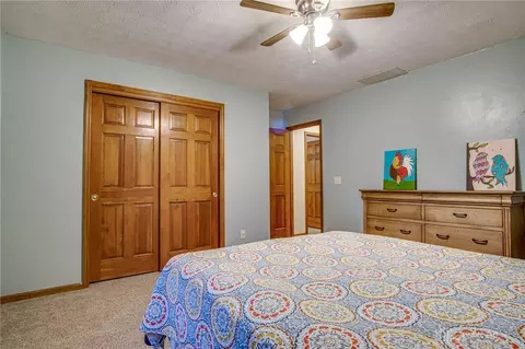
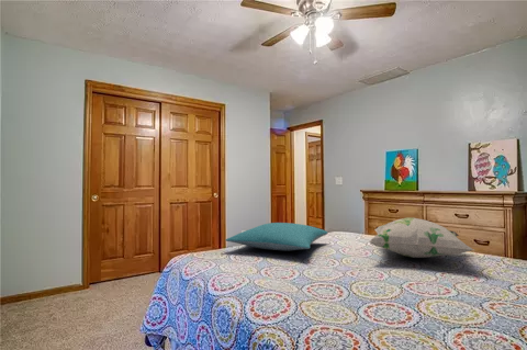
+ pillow (280, 236)
+ decorative pillow (416, 237)
